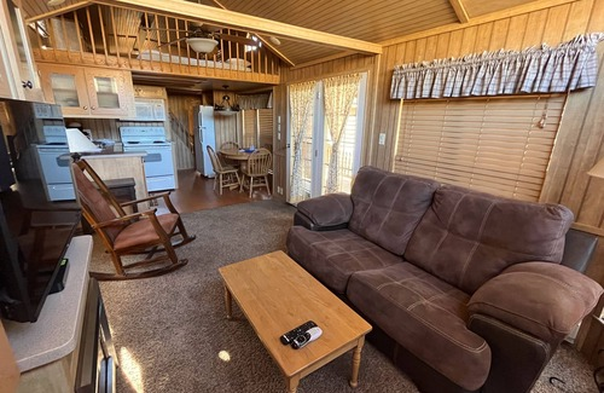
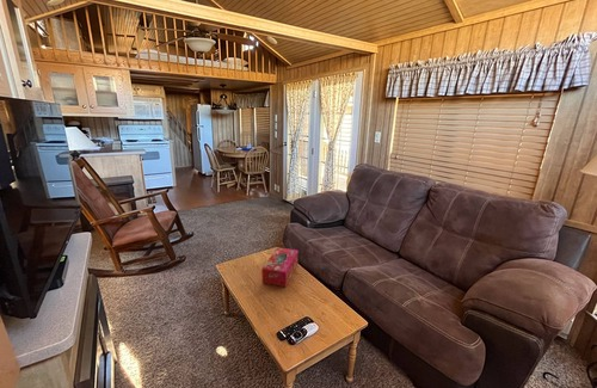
+ tissue box (281, 265)
